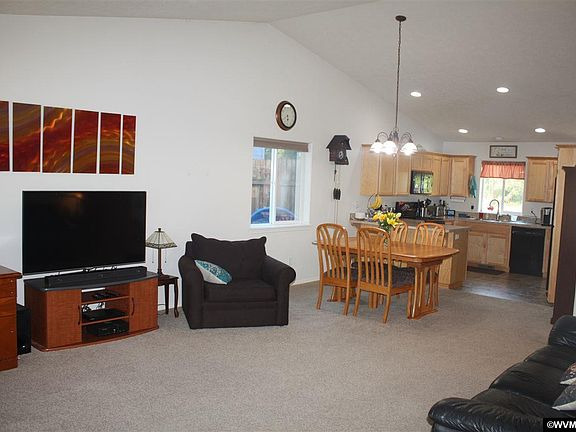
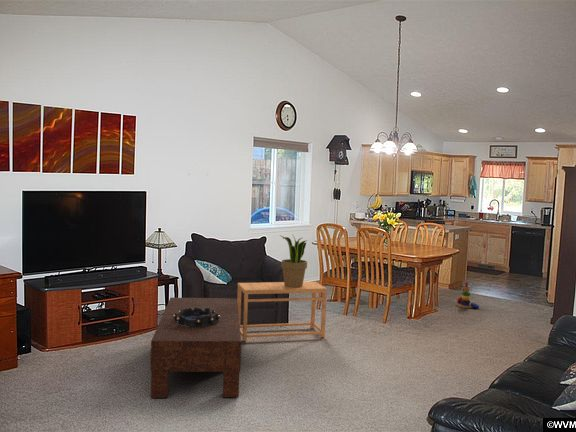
+ potted plant (292, 260)
+ decorative bowl (196, 316)
+ coffee table (200, 340)
+ stacking toy (467, 294)
+ side table (281, 300)
